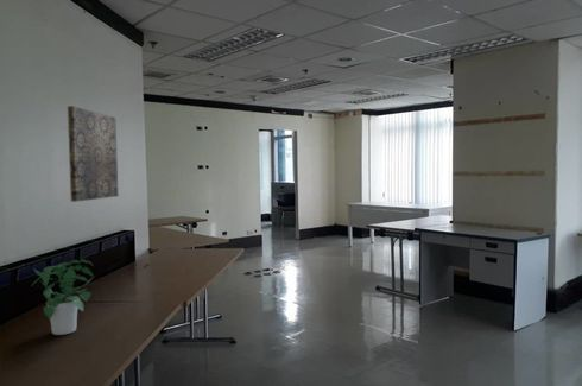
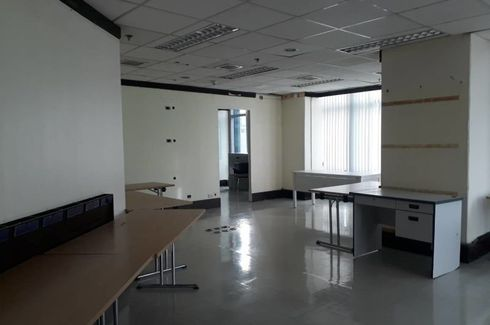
- wall art (95, 156)
- potted plant (67, 295)
